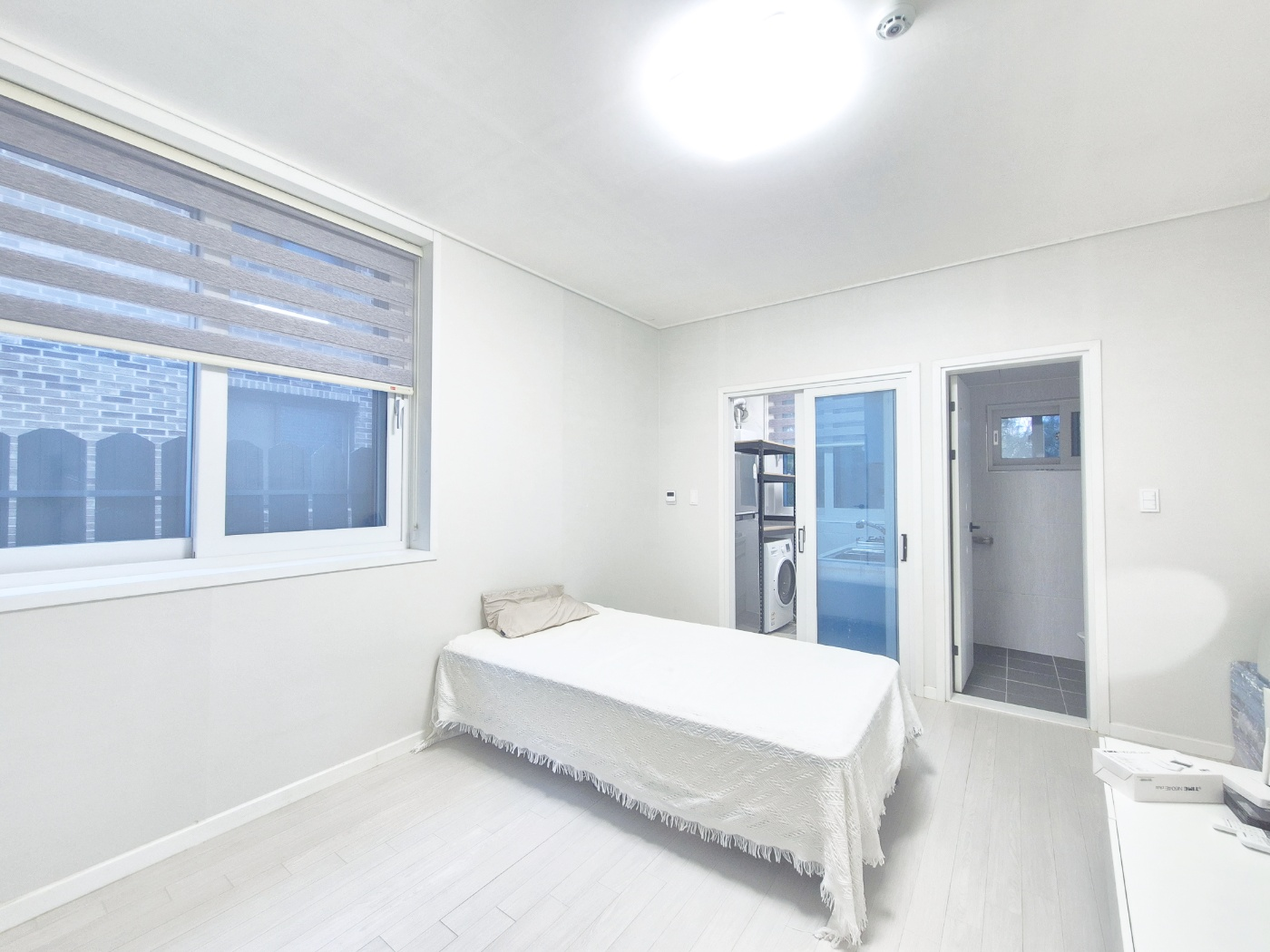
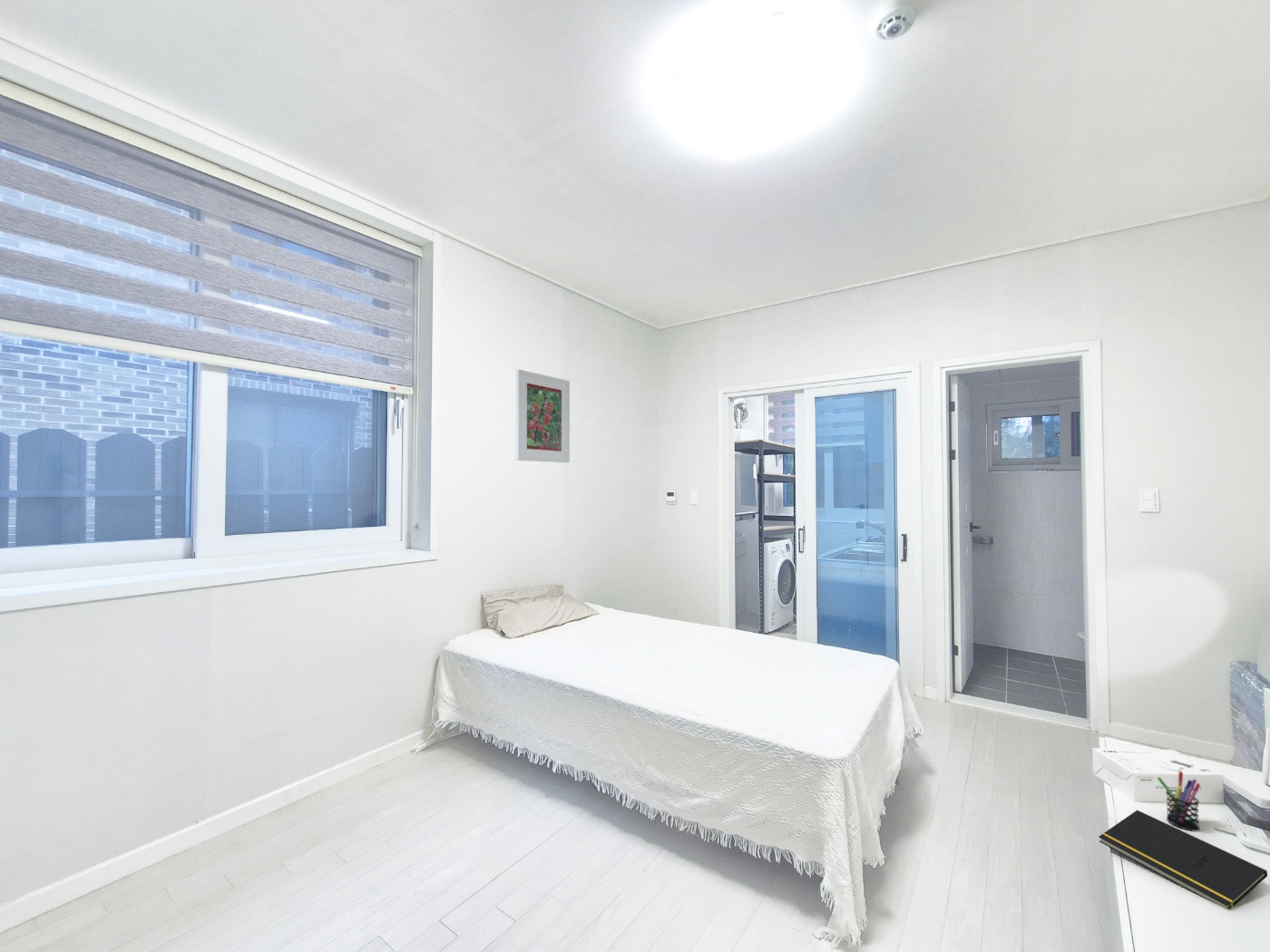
+ notepad (1177, 855)
+ pen holder (1177, 798)
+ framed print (543, 418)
